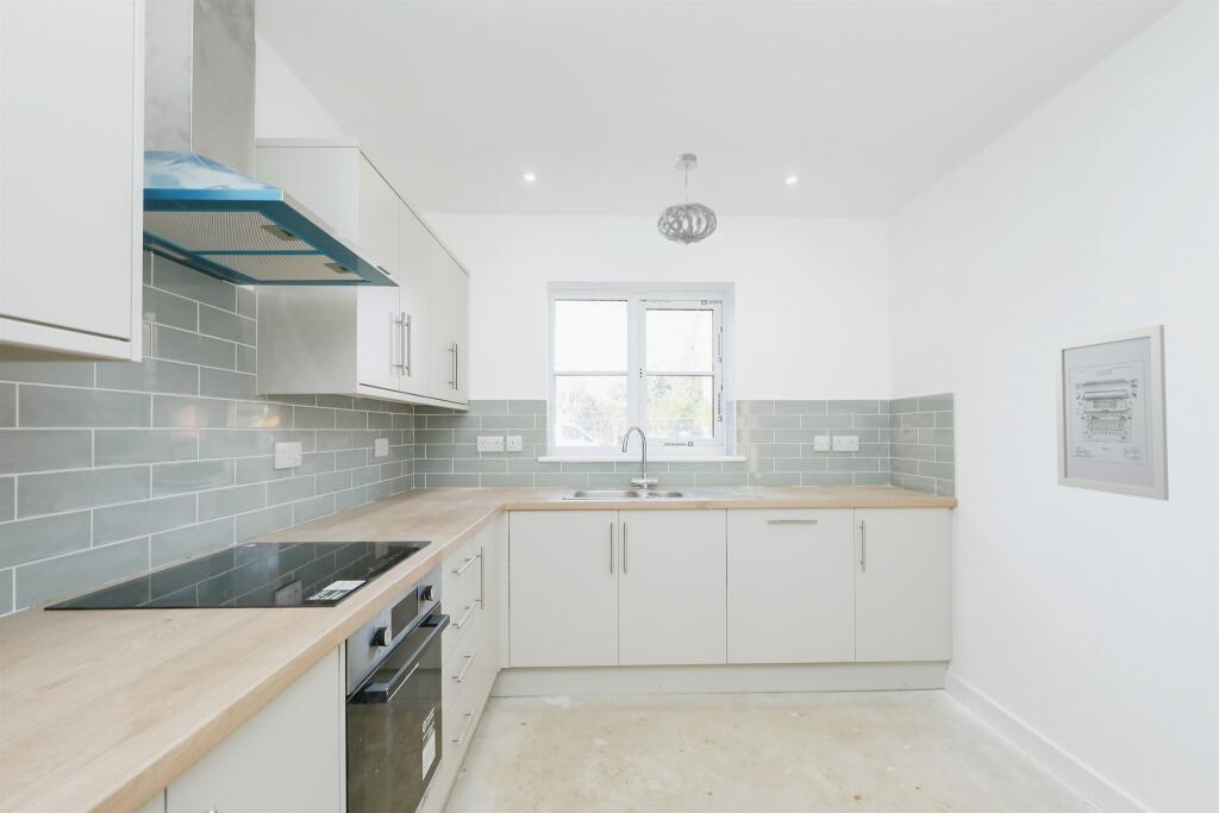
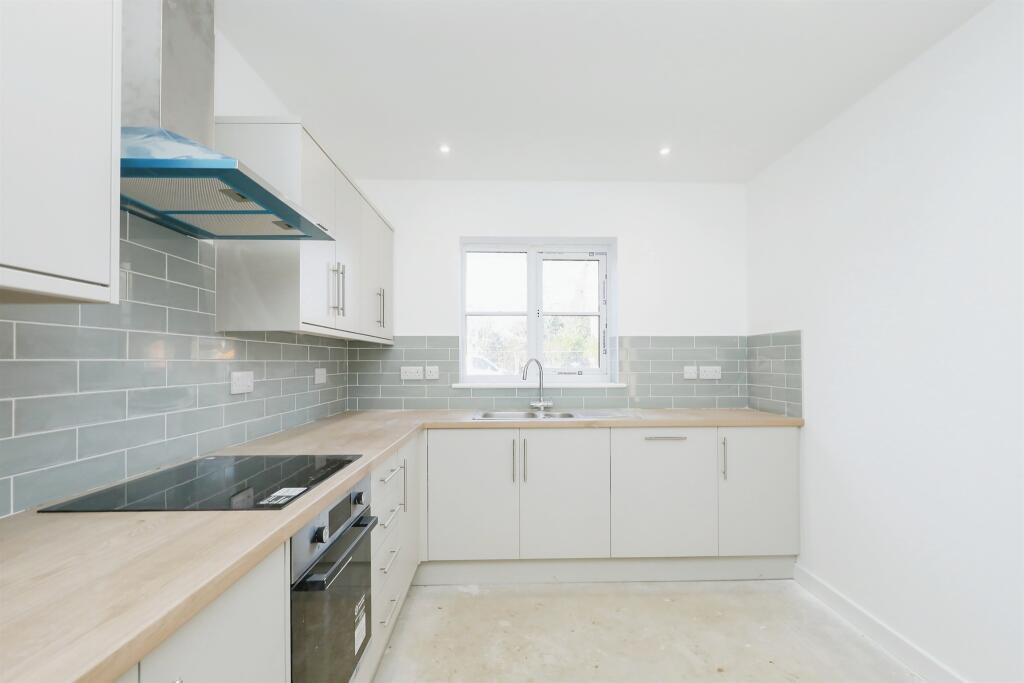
- wall art (1105, 413)
- pendant light (686, 201)
